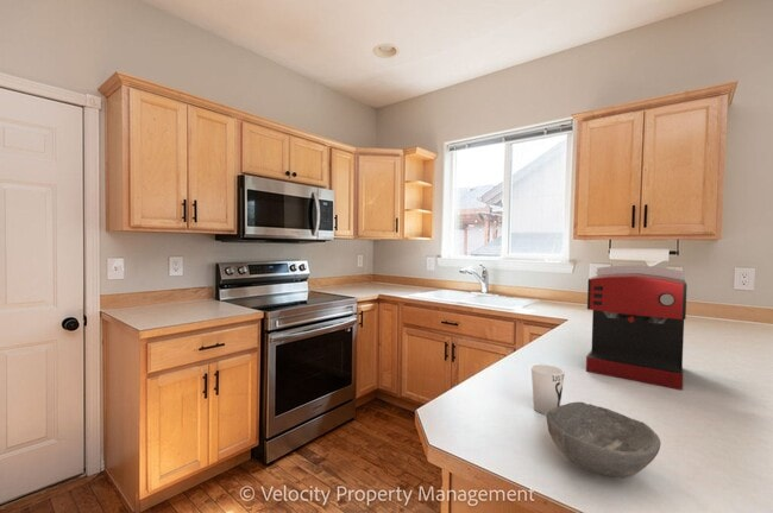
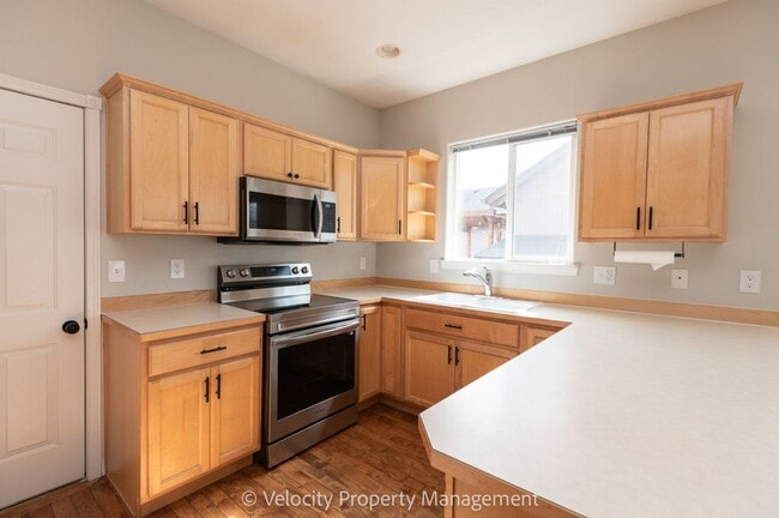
- coffee maker (635, 318)
- cup (546, 388)
- bowl (599, 443)
